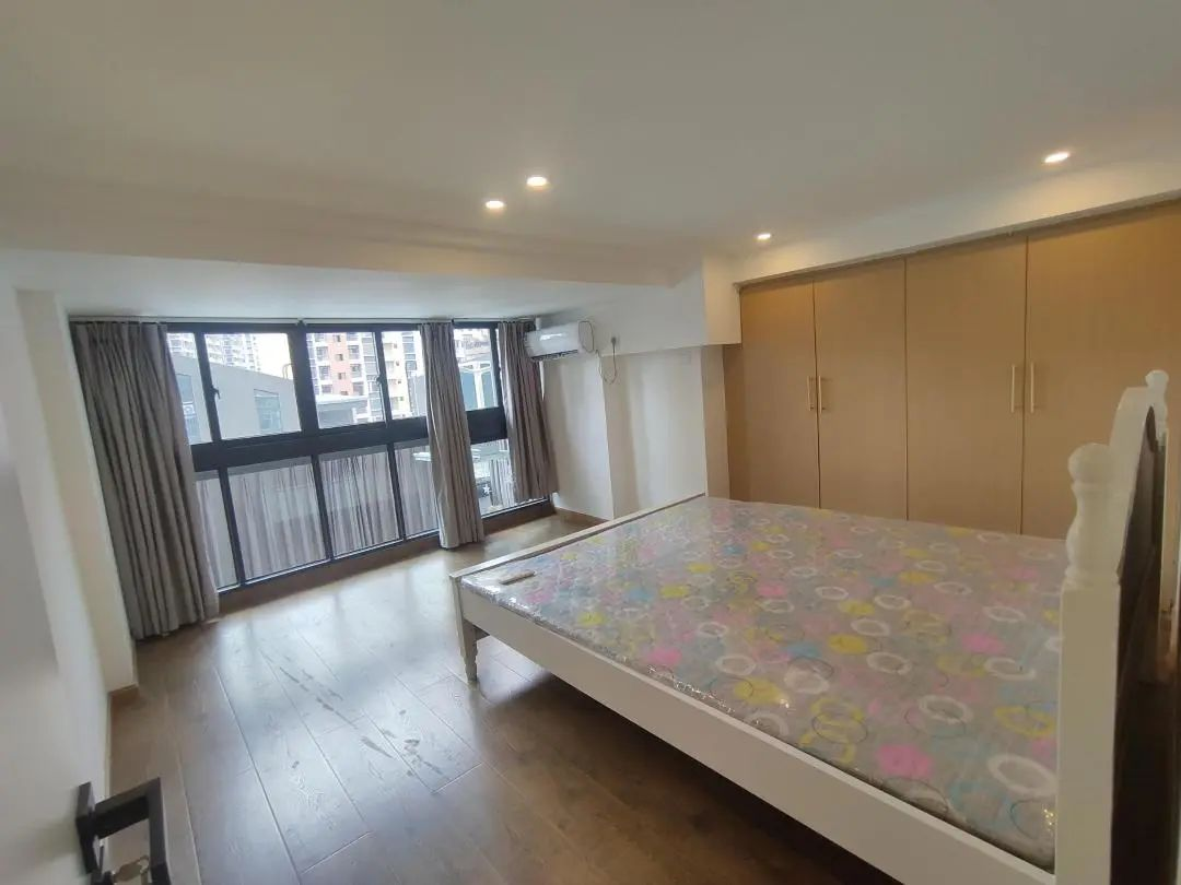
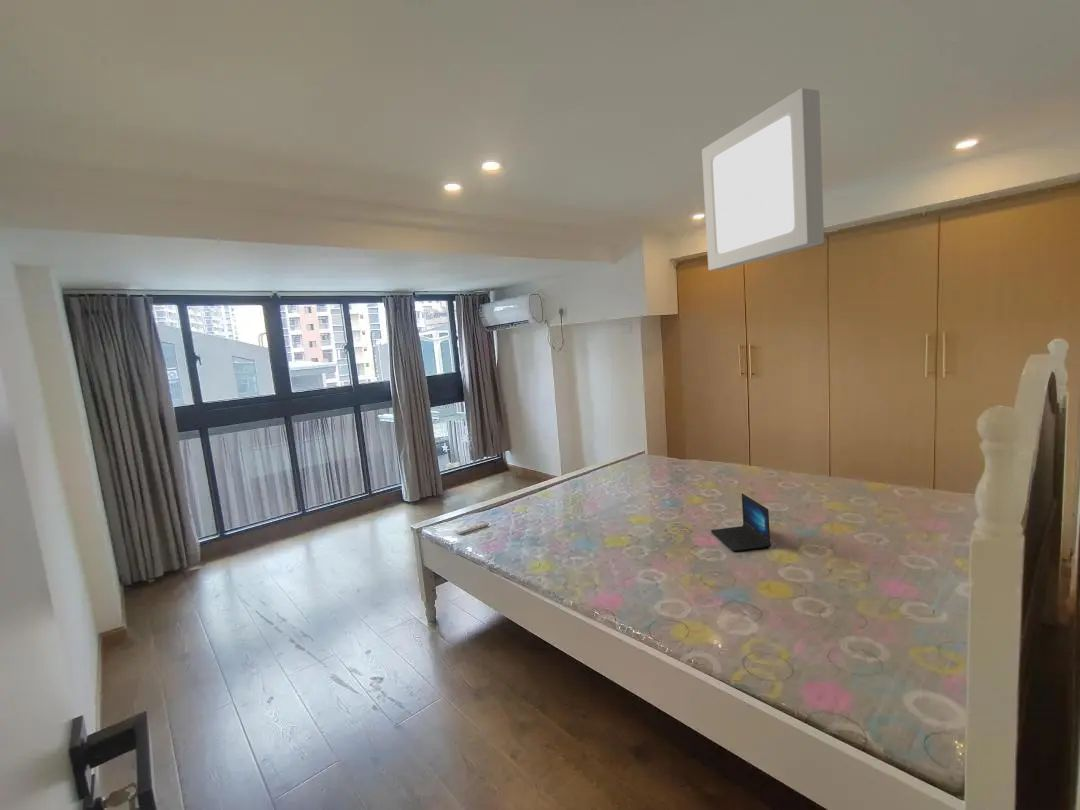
+ ceiling light (756, 191)
+ laptop (743, 521)
